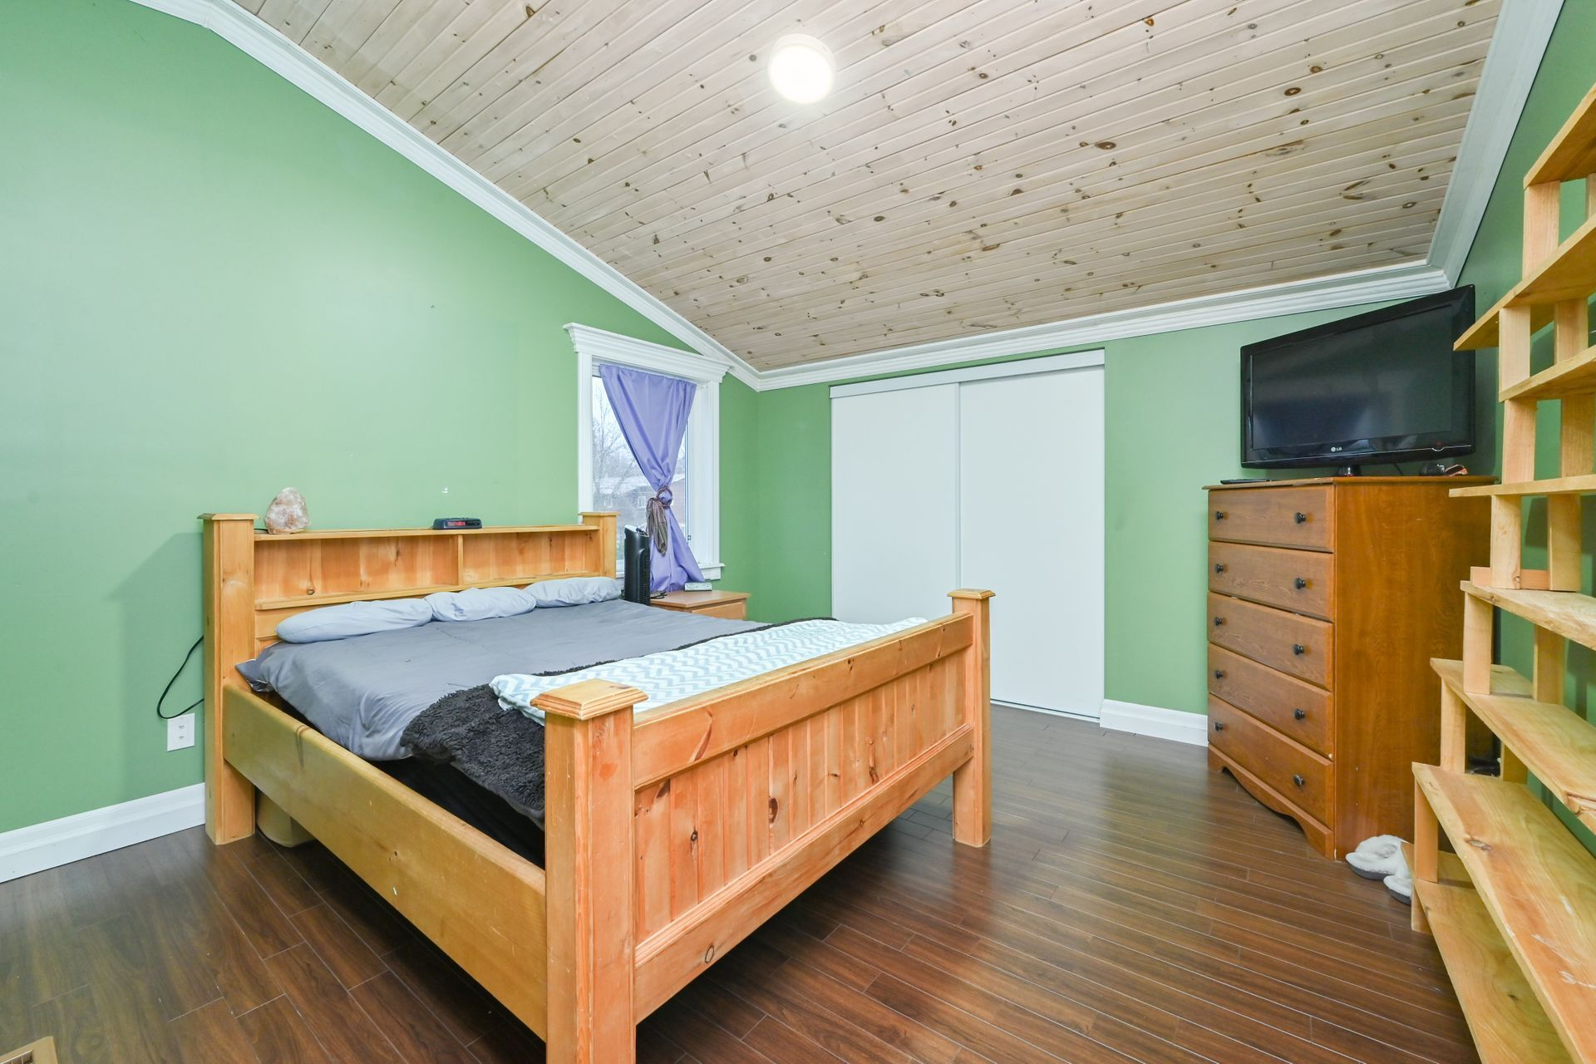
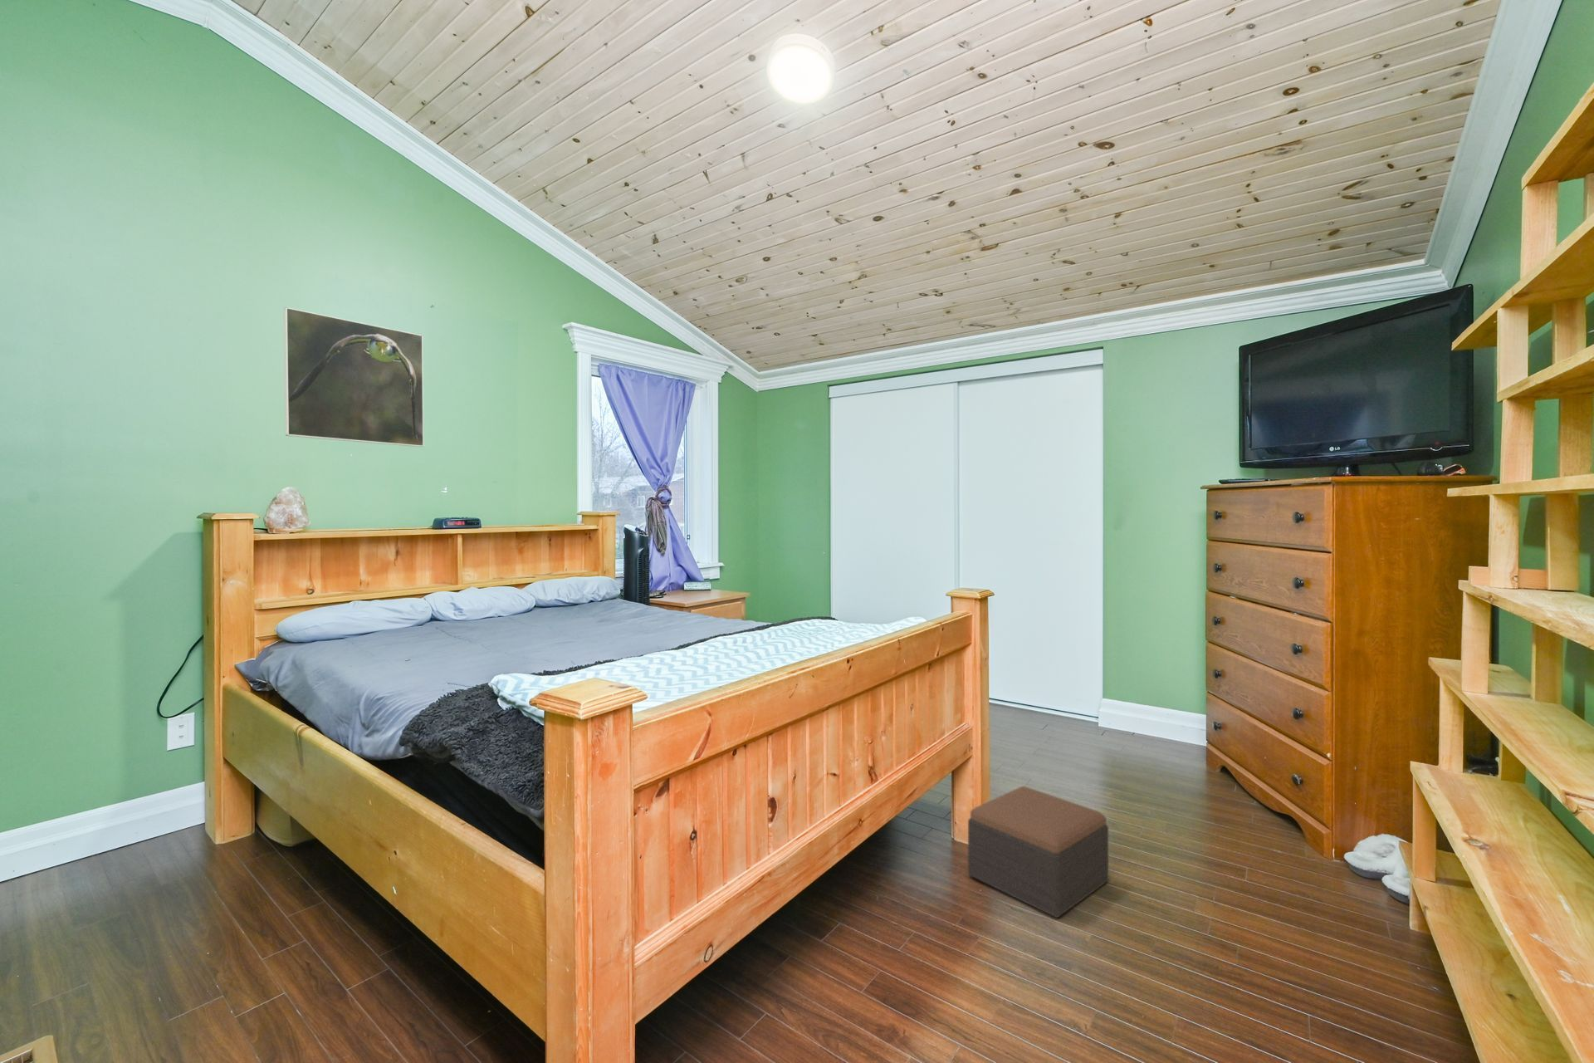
+ footstool (1037, 842)
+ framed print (358, 382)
